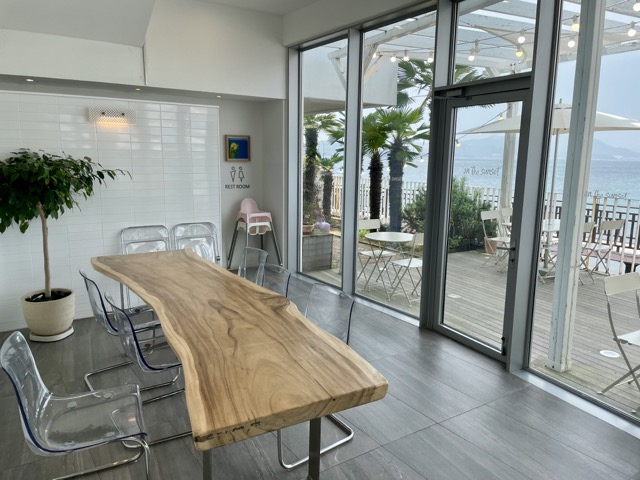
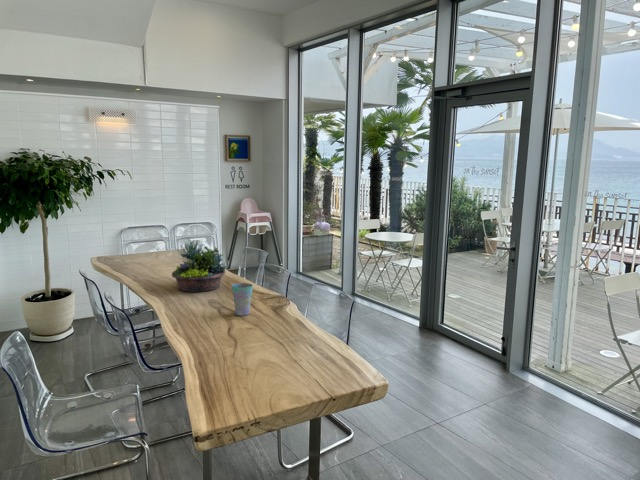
+ cup (242, 299)
+ succulent planter (199, 264)
